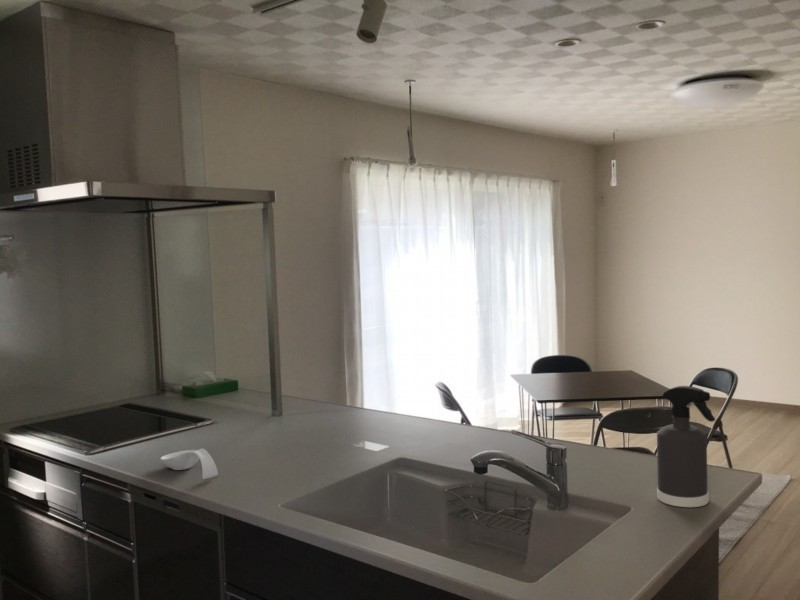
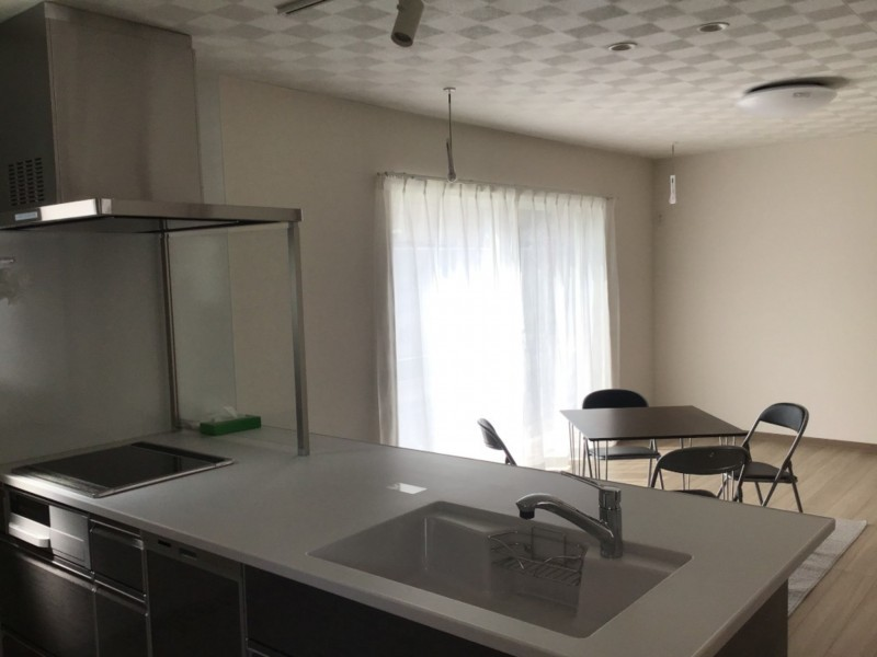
- spoon rest (190, 458)
- spray bottle (685, 443)
